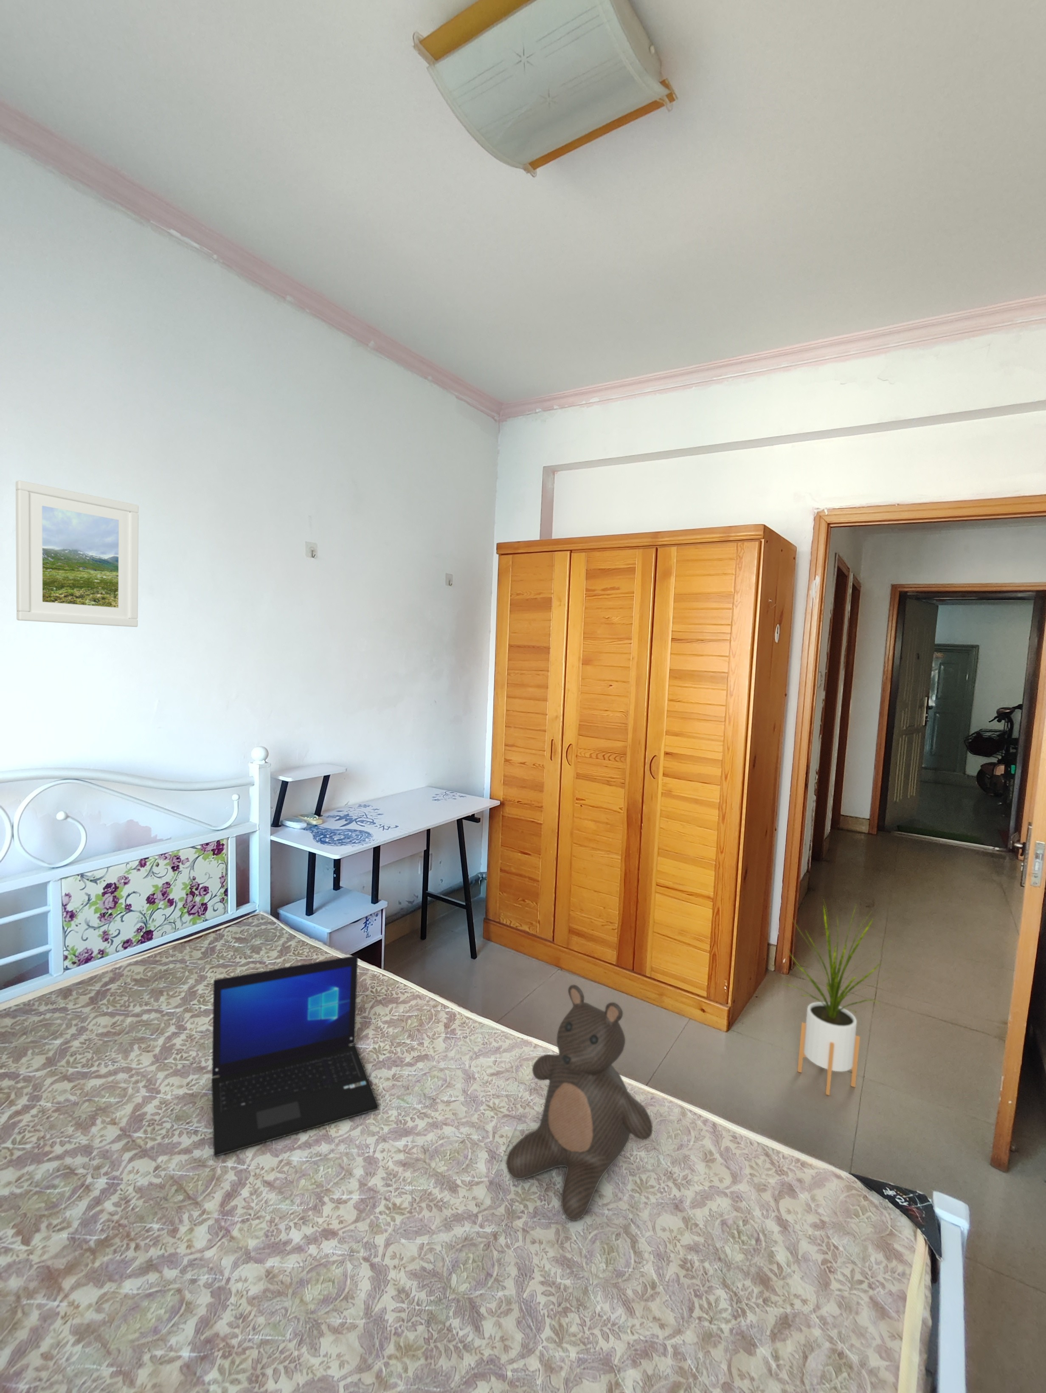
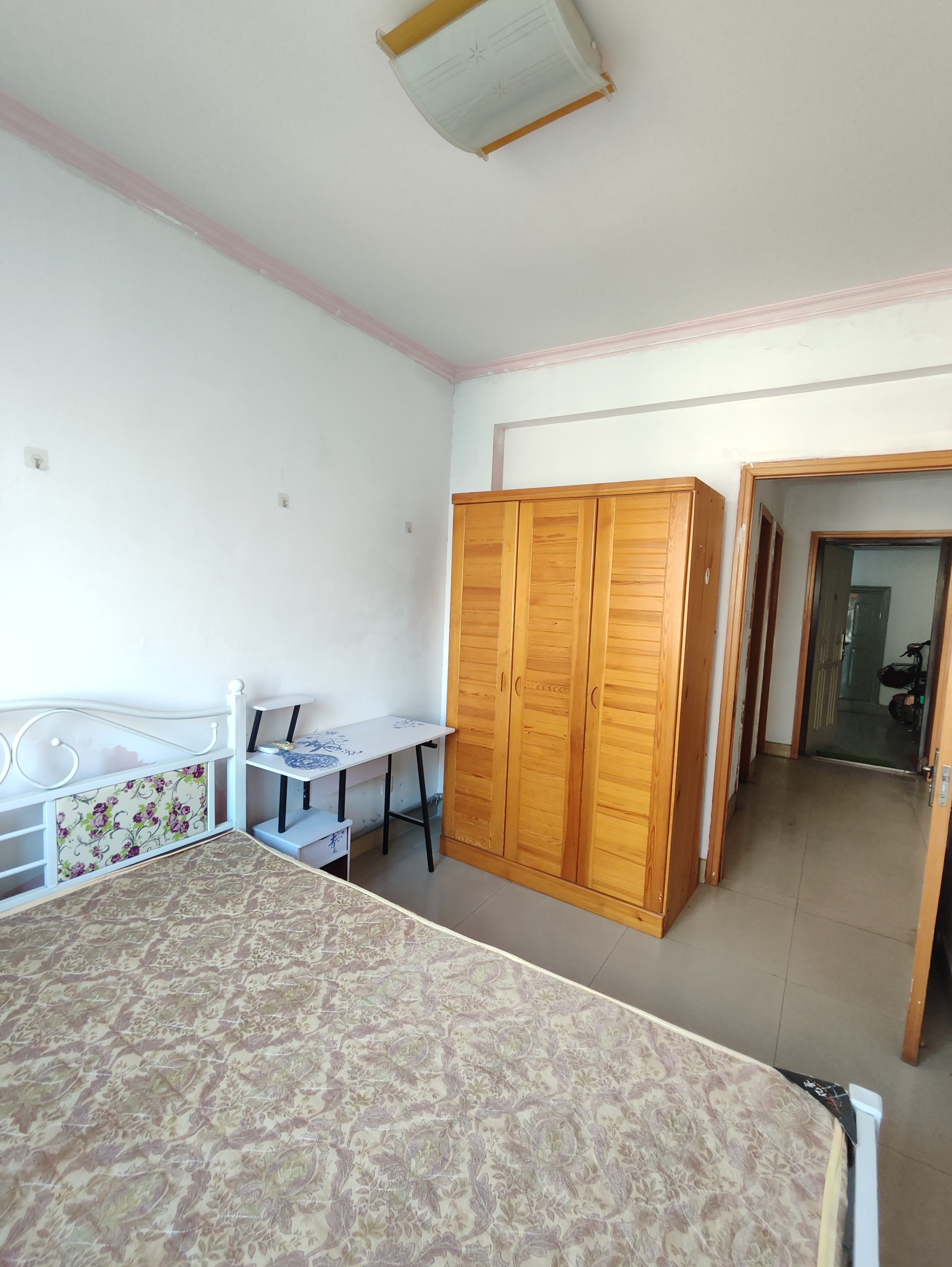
- teddy bear (576, 1087)
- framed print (81, 559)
- house plant (831, 992)
- laptop (294, 1043)
